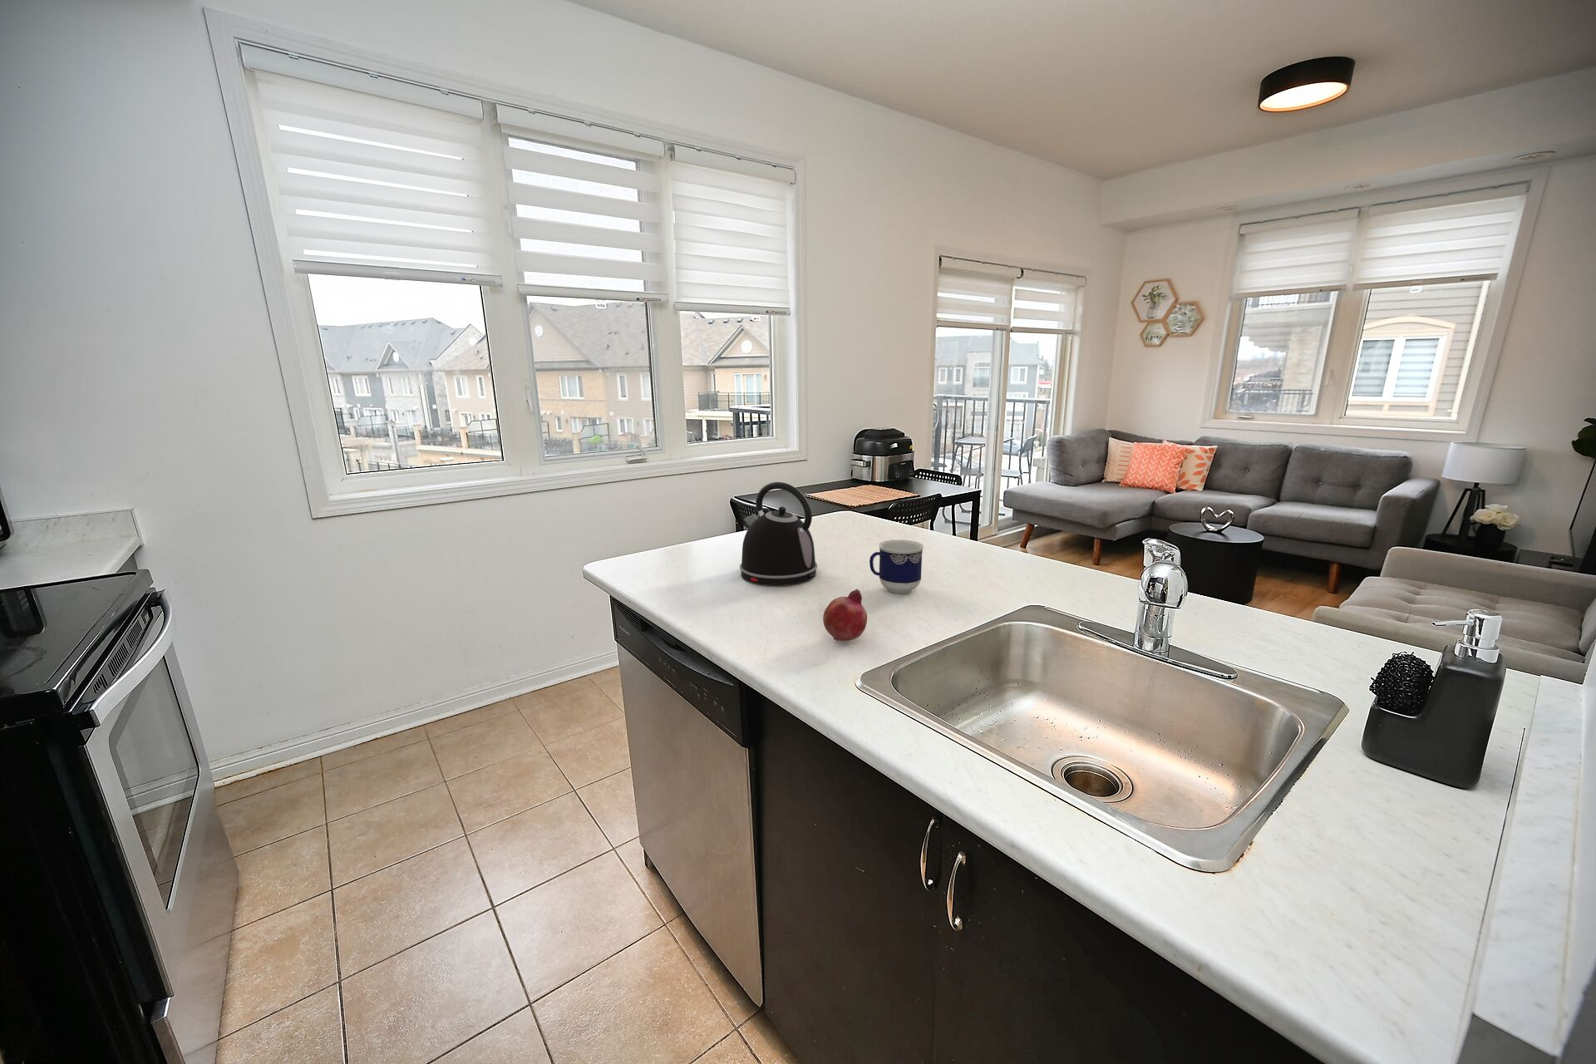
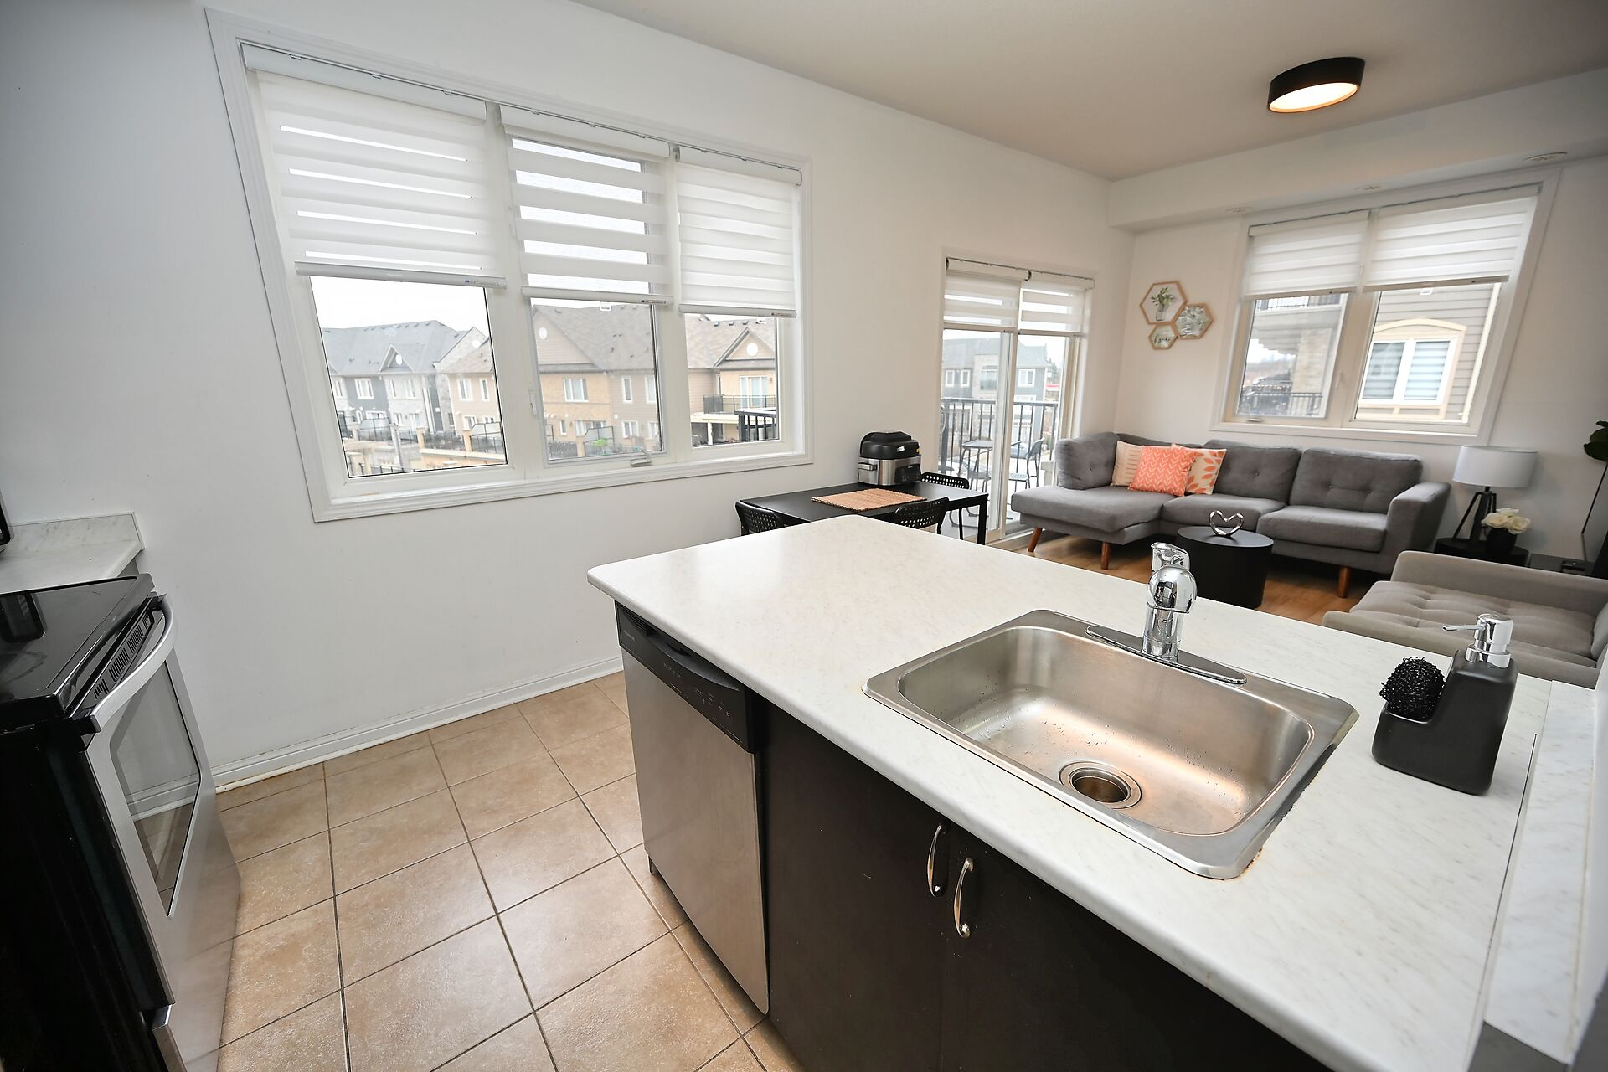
- fruit (844, 615)
- cup (894, 568)
- kettle (778, 528)
